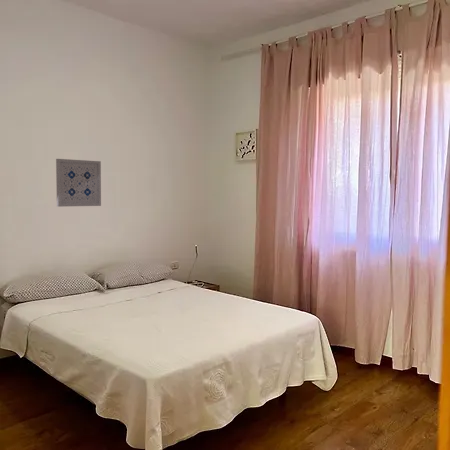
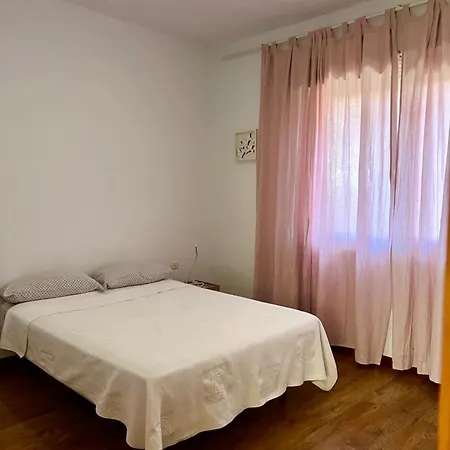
- wall art (79, 183)
